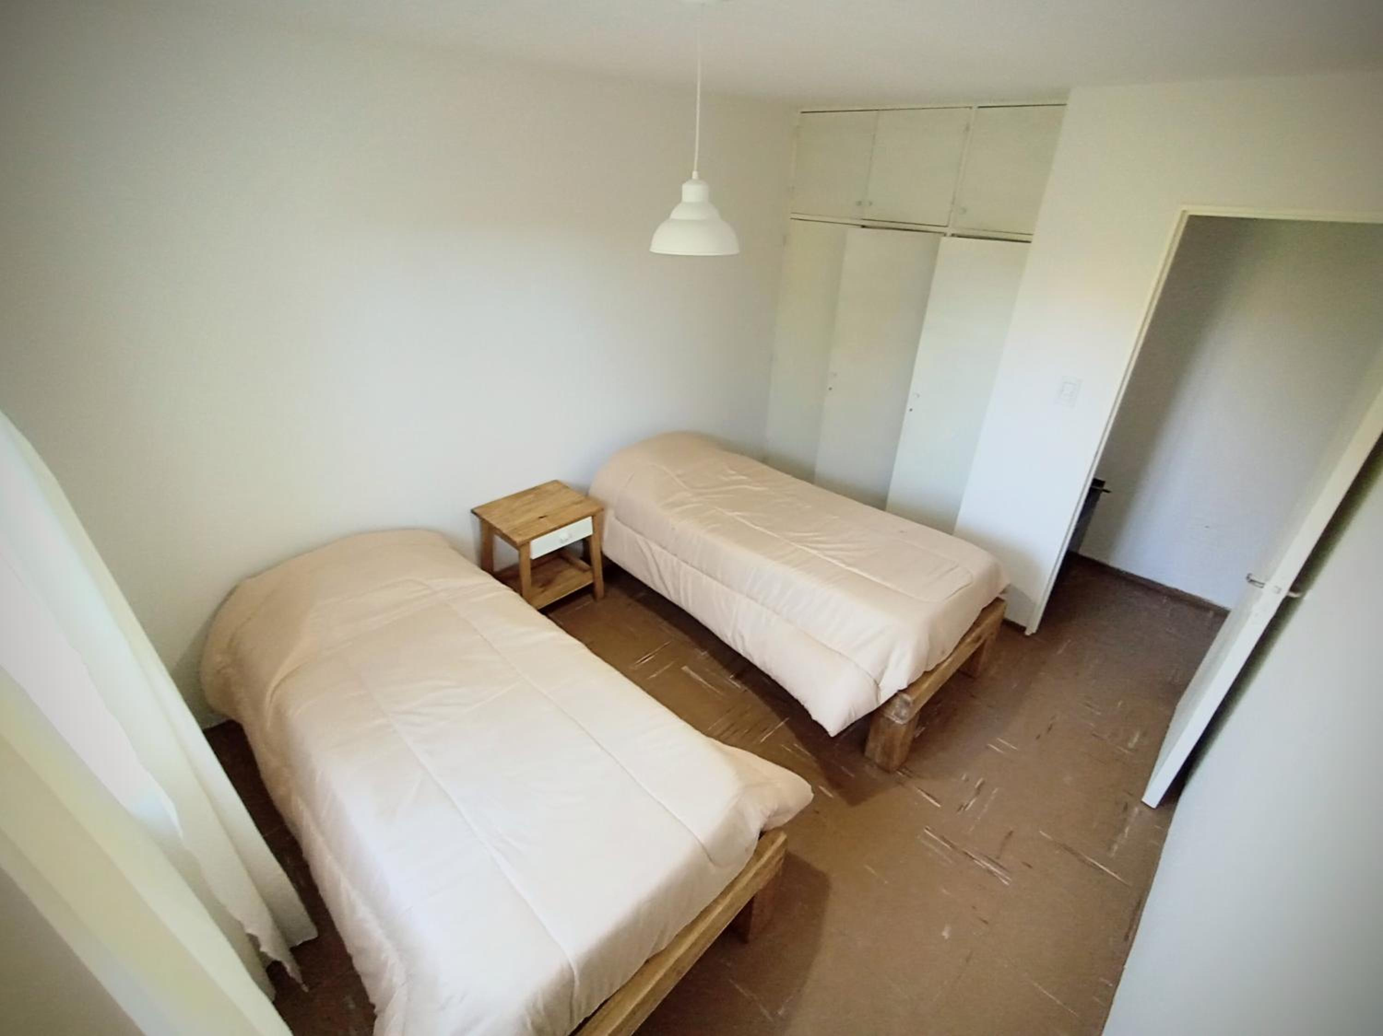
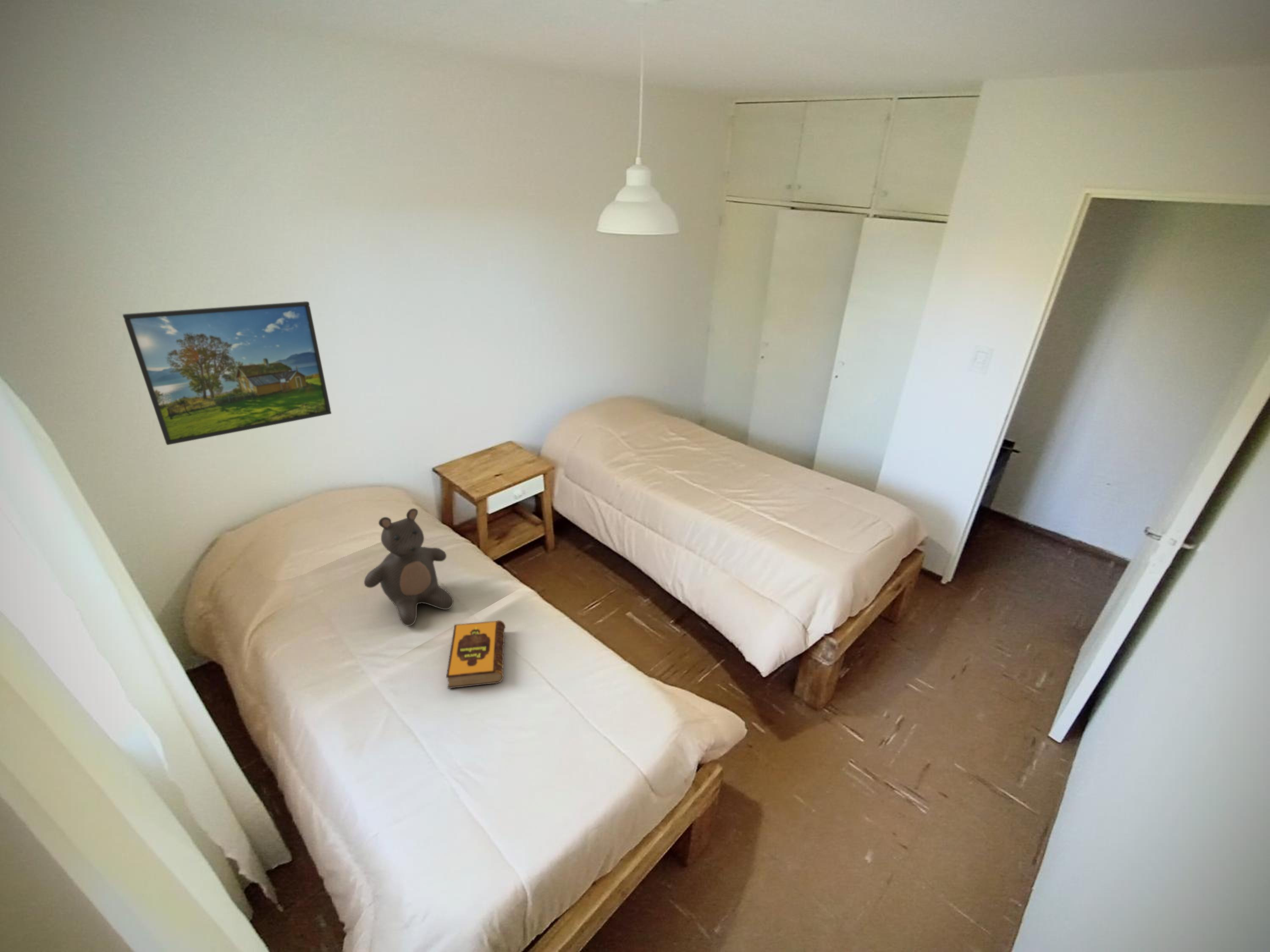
+ hardback book (478, 652)
+ teddy bear (411, 563)
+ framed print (240, 370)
